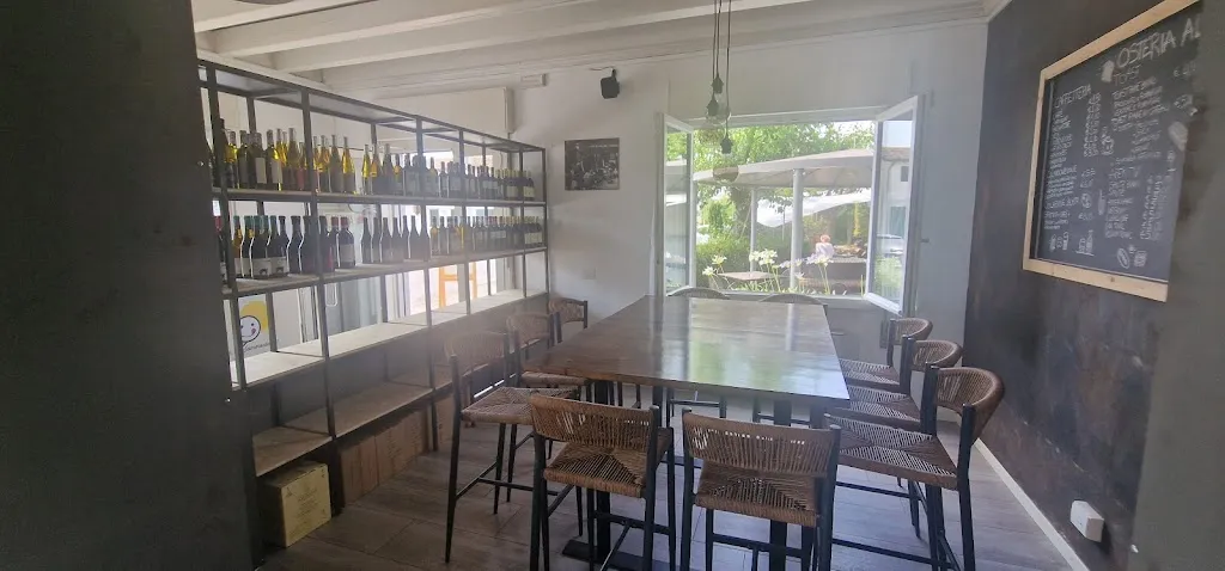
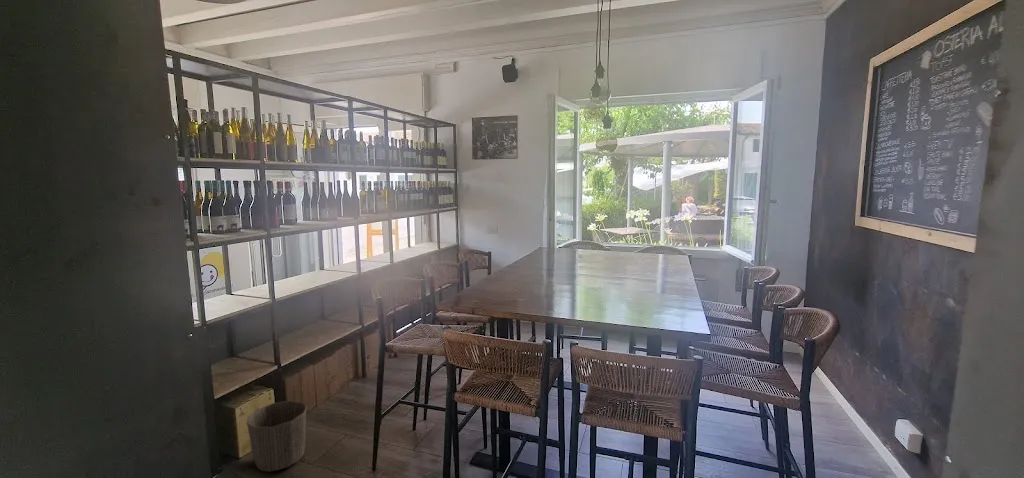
+ waste basket (279, 436)
